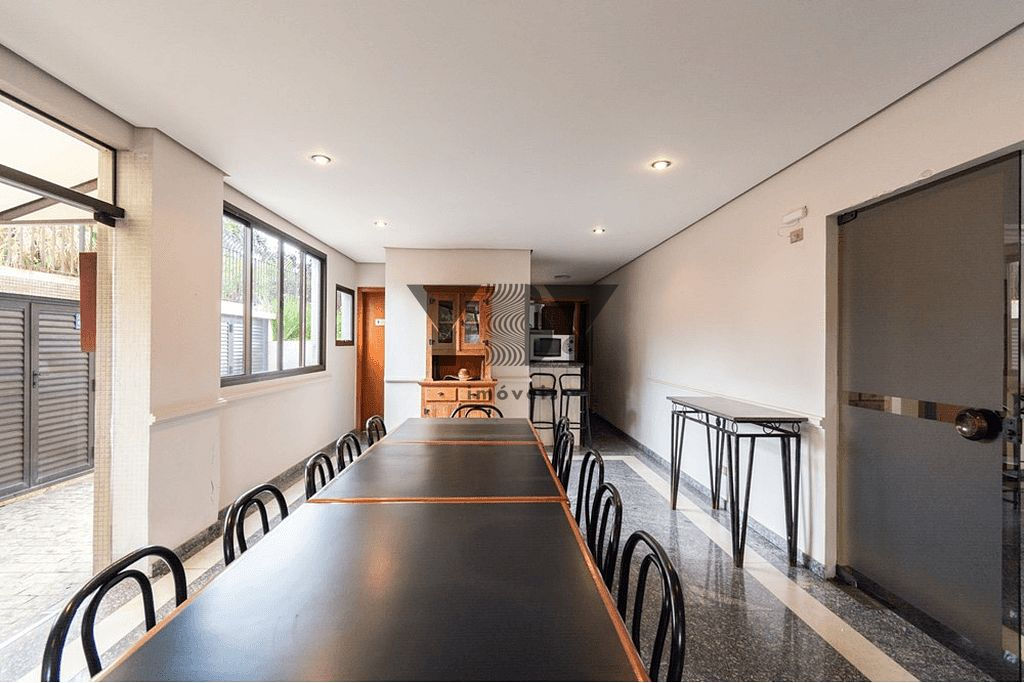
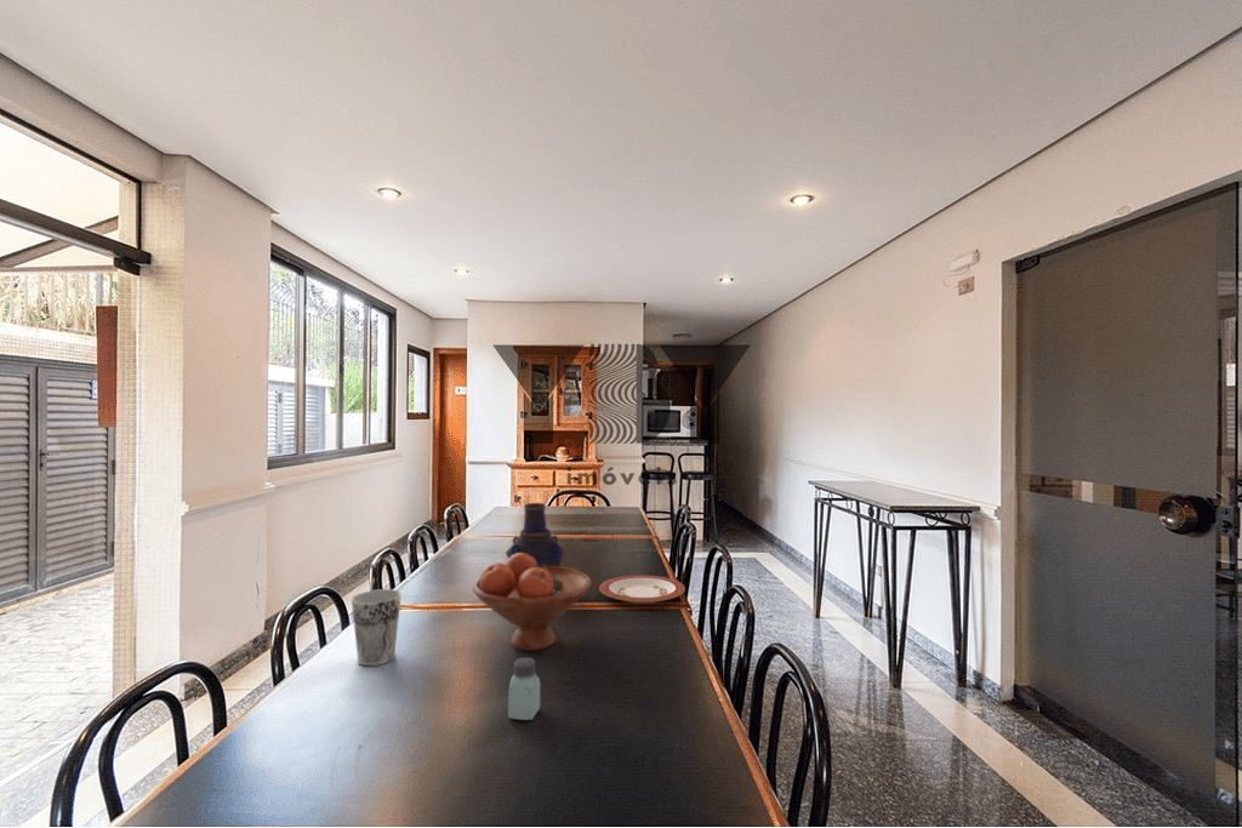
+ vase (535, 549)
+ saltshaker (524, 687)
+ plate (642, 590)
+ cup (376, 627)
+ fruit bowl (532, 600)
